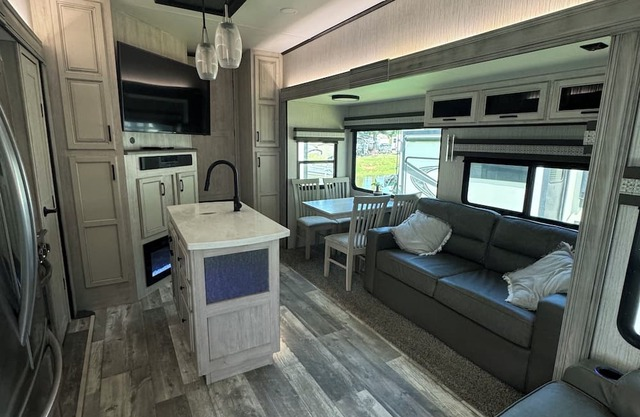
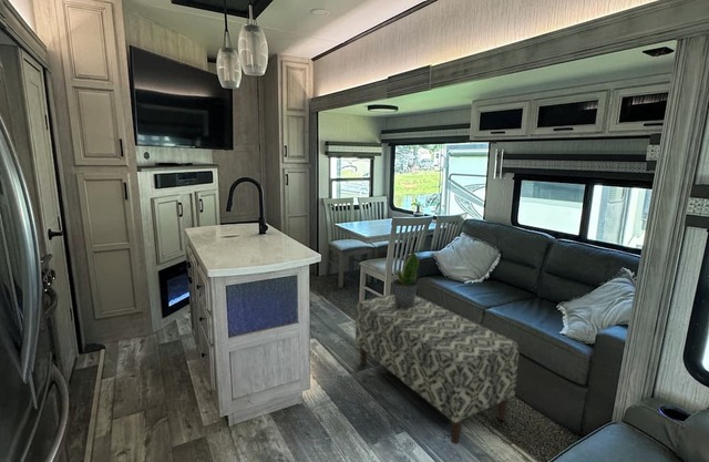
+ potted plant (404, 277)
+ bench (425, 353)
